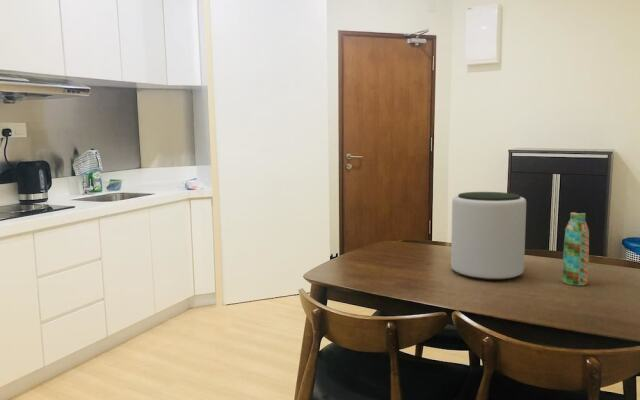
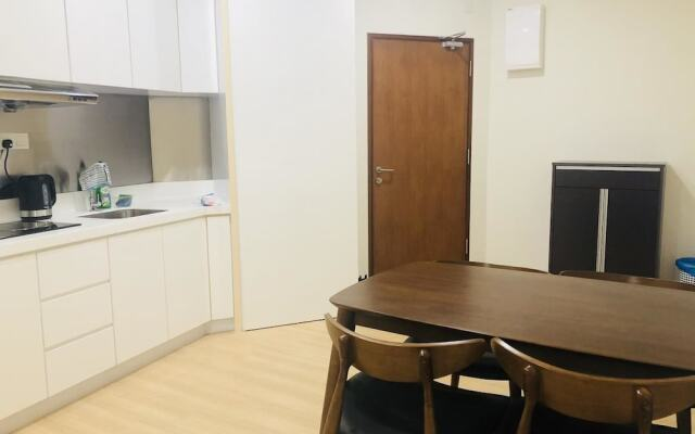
- plant pot (487, 233)
- water bottle (576, 248)
